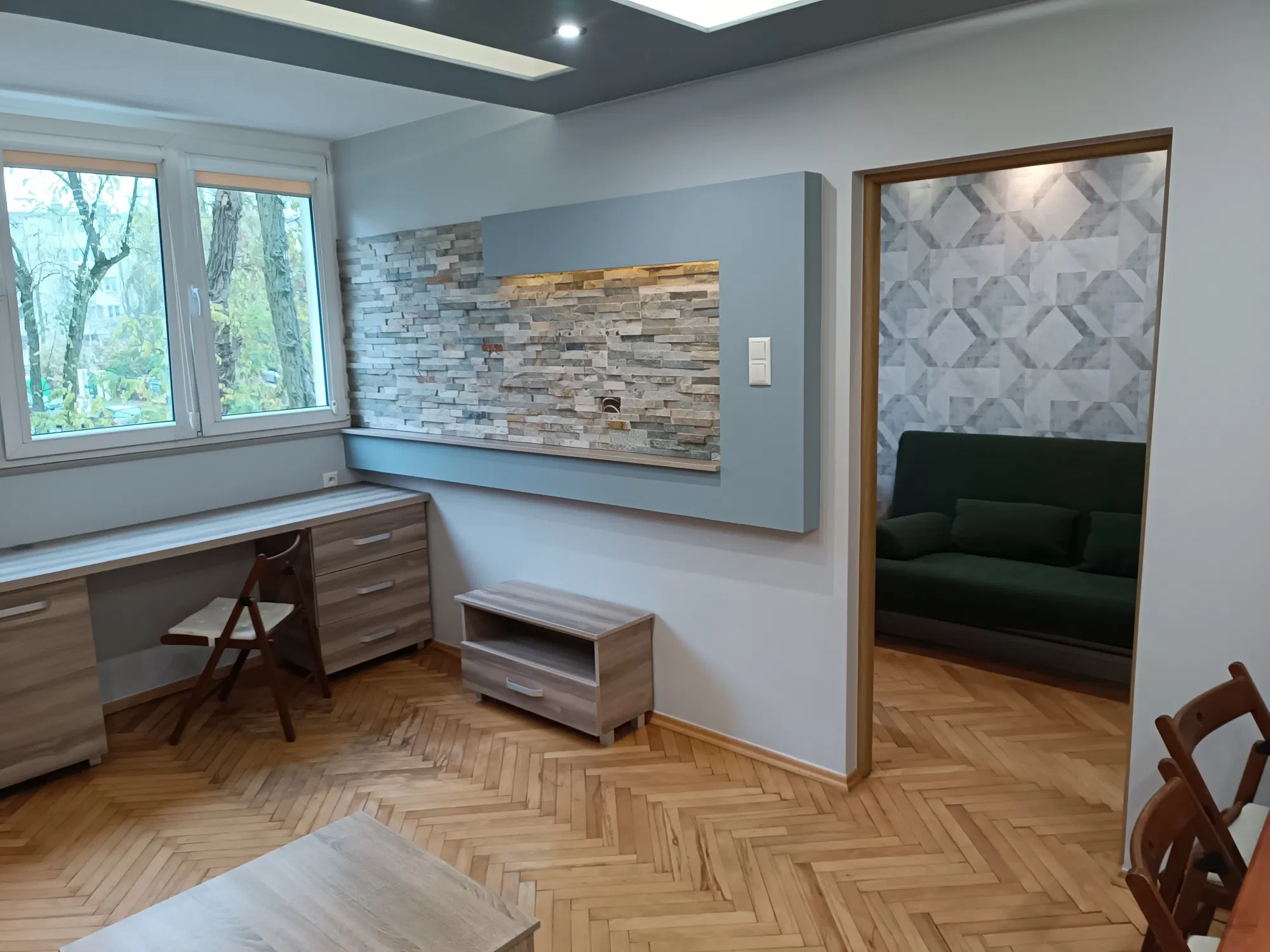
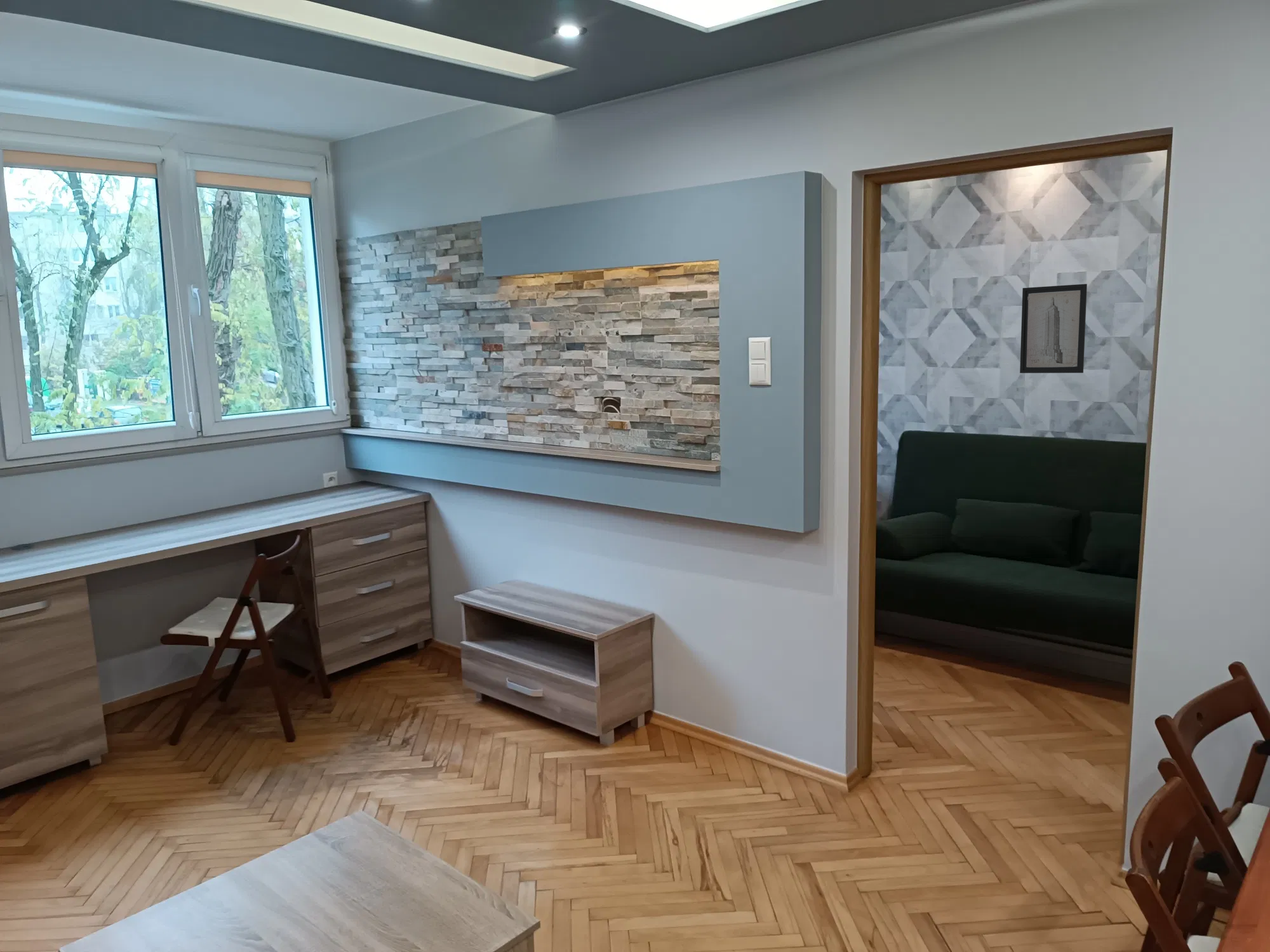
+ wall art (1052, 329)
